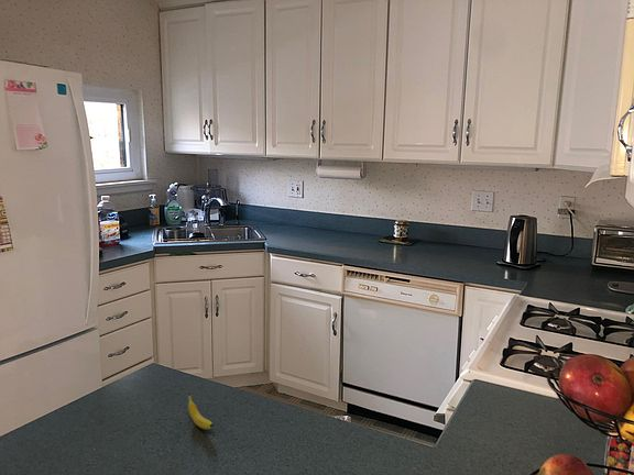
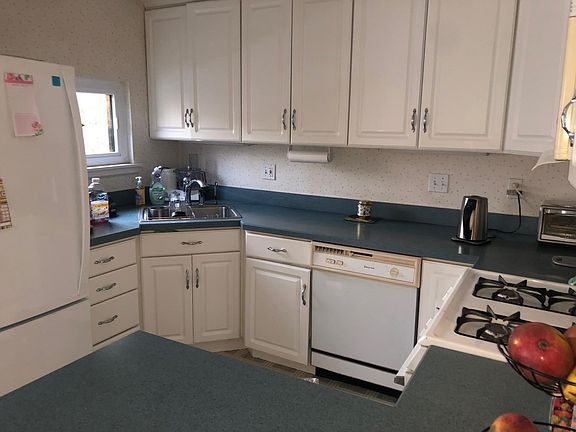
- fruit (199, 413)
